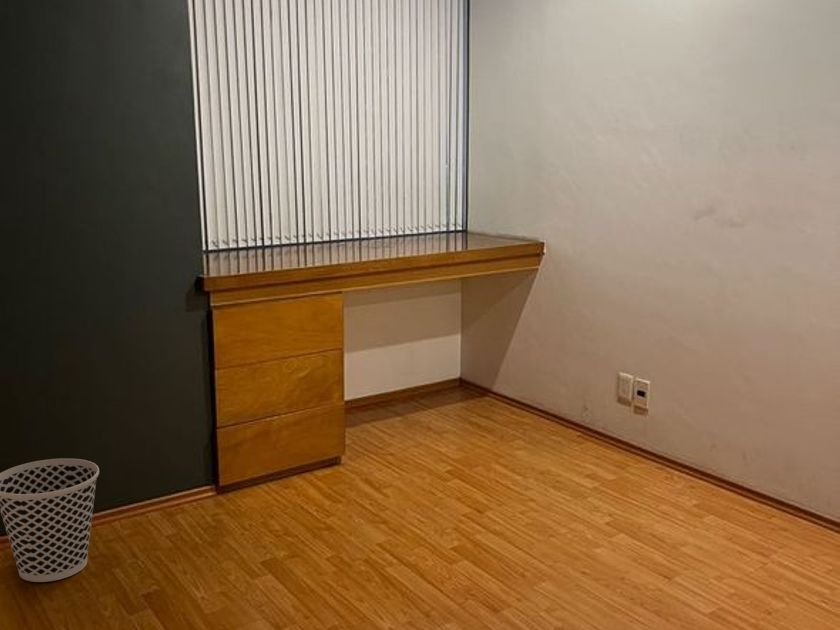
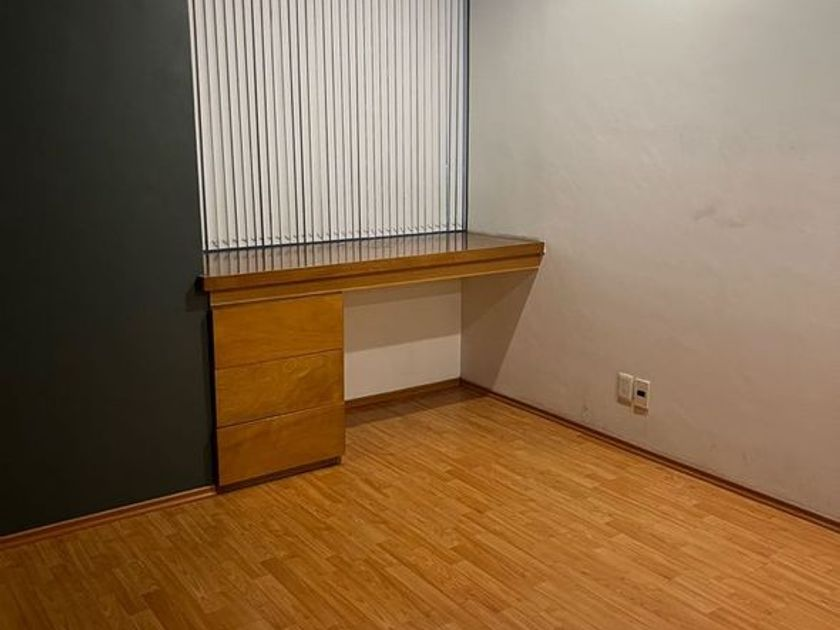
- wastebasket (49, 521)
